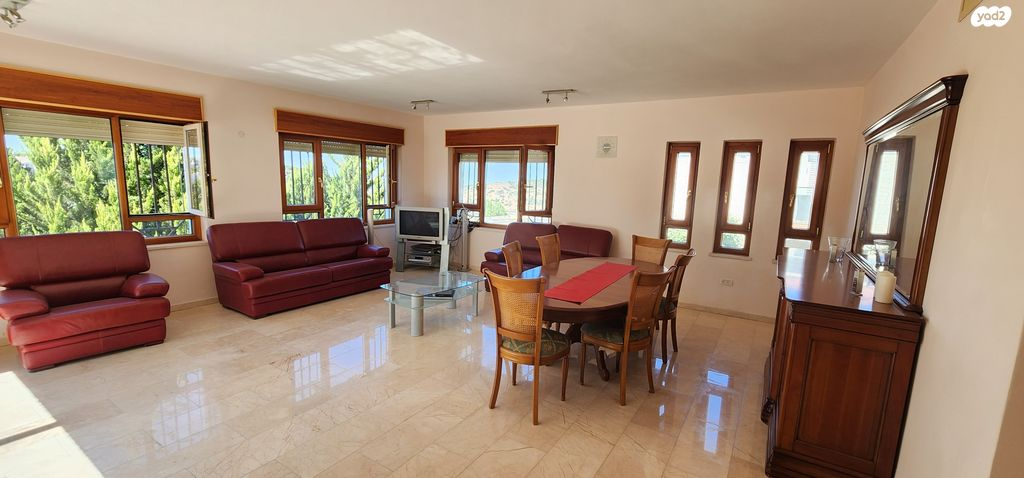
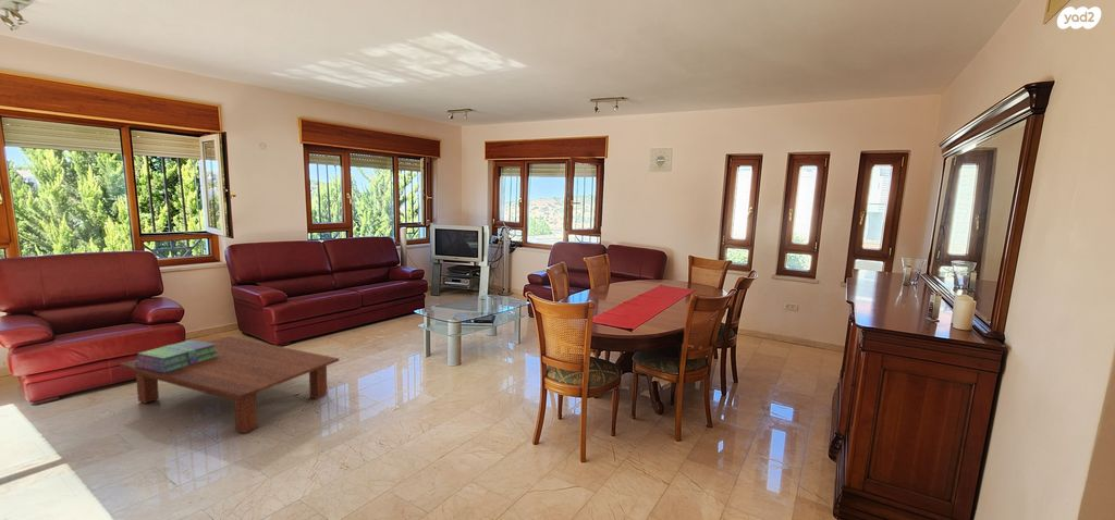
+ coffee table (234, 380)
+ stack of books (177, 354)
